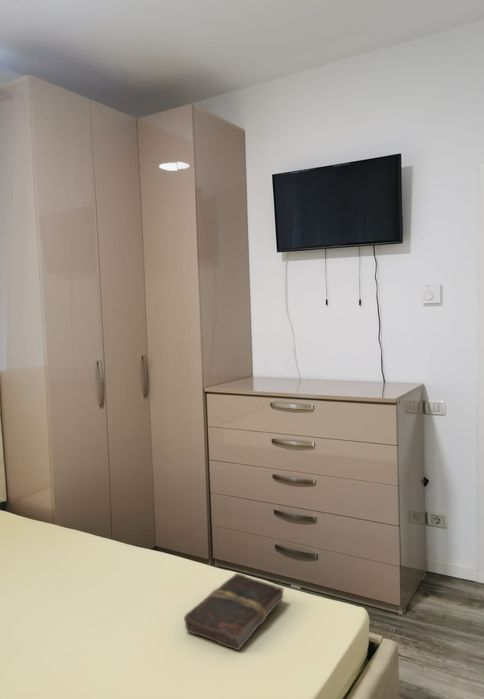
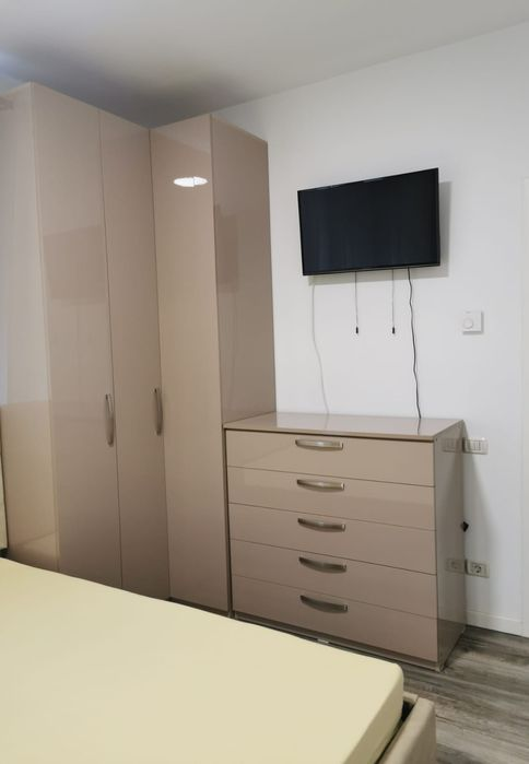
- book (237, 606)
